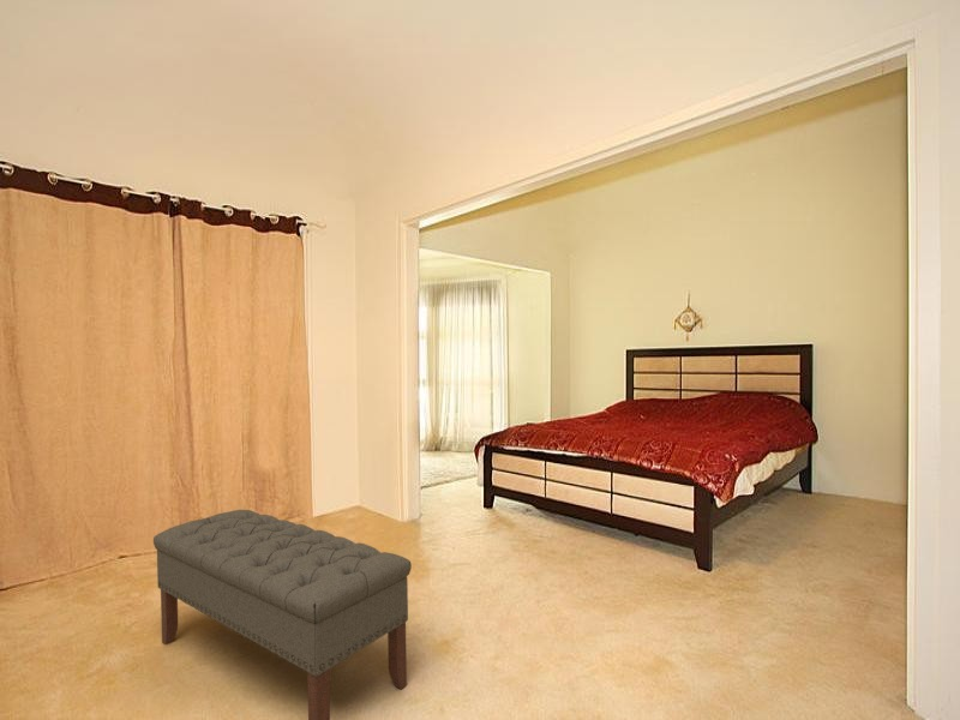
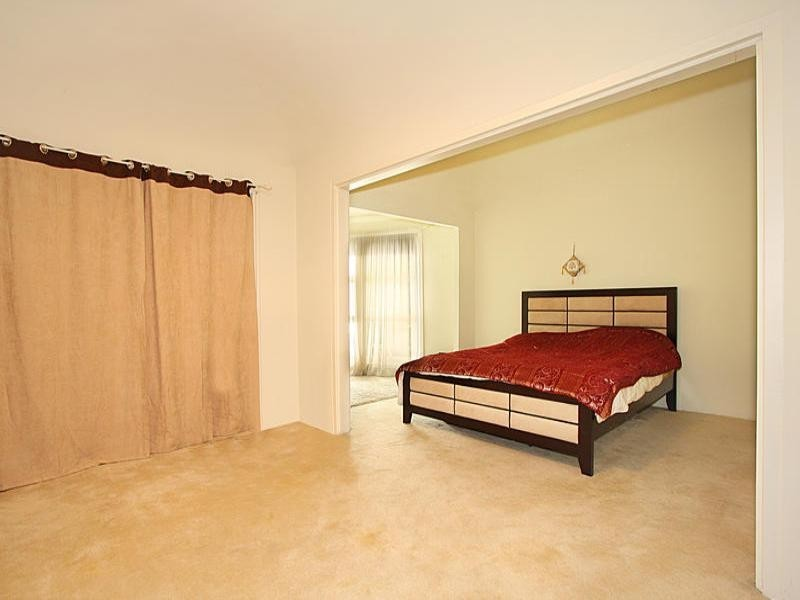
- bench (274, 600)
